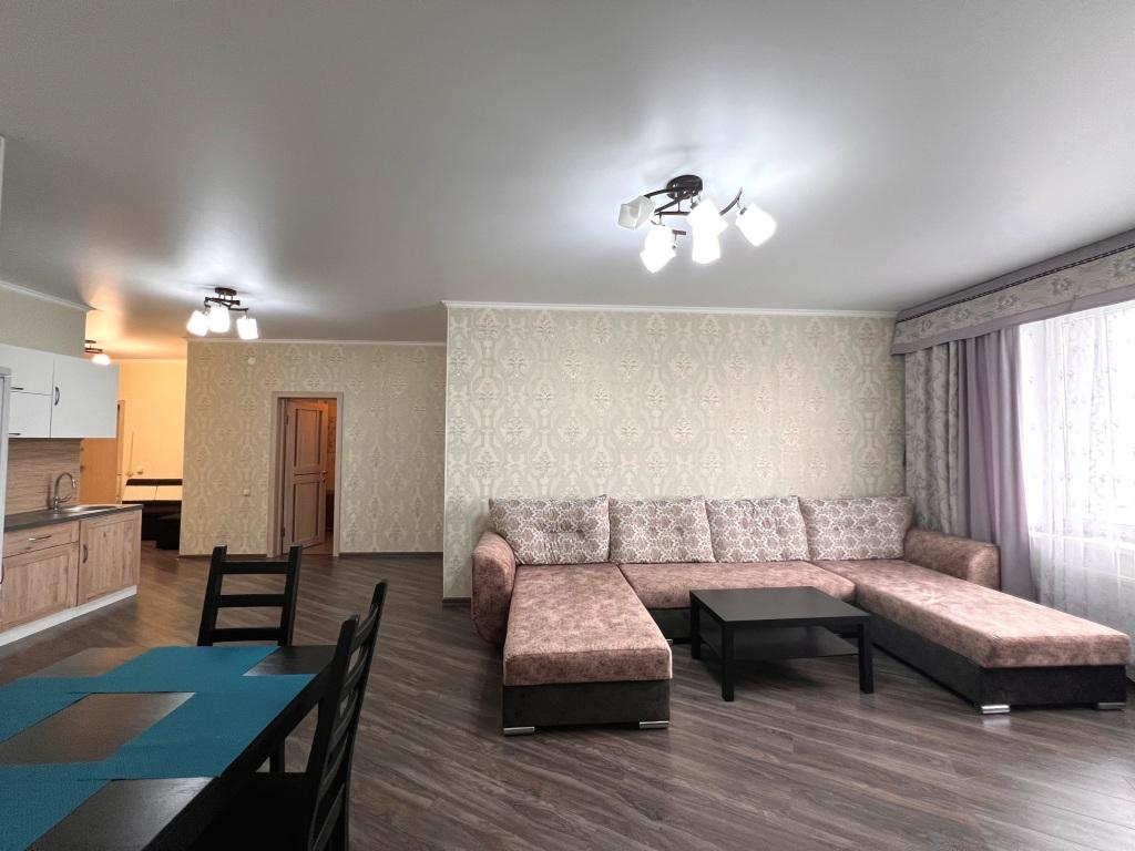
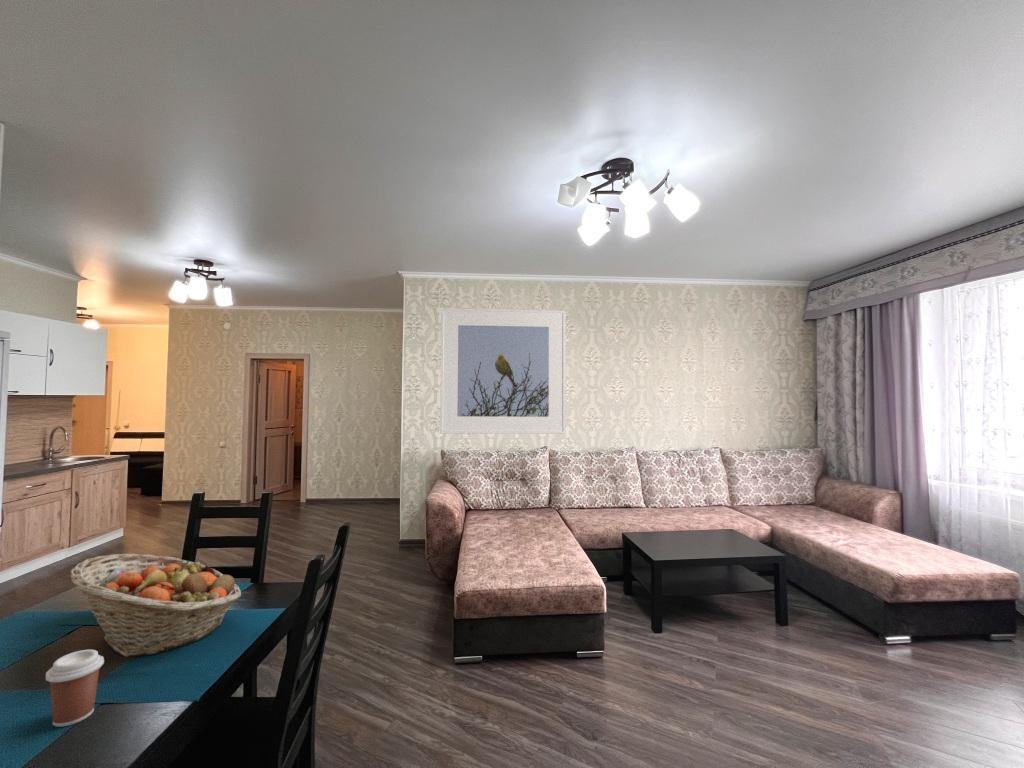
+ coffee cup (74, 686)
+ fruit basket (160, 592)
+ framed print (503, 371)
